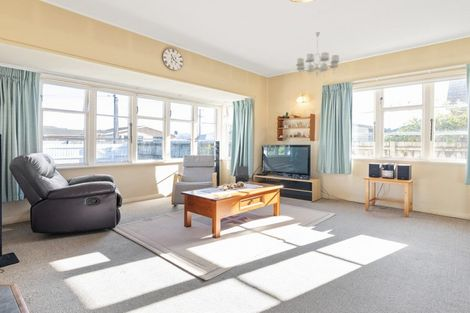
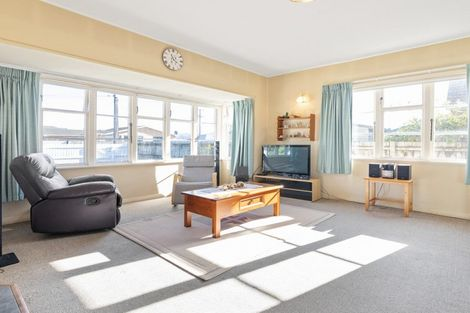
- chandelier (318, 54)
